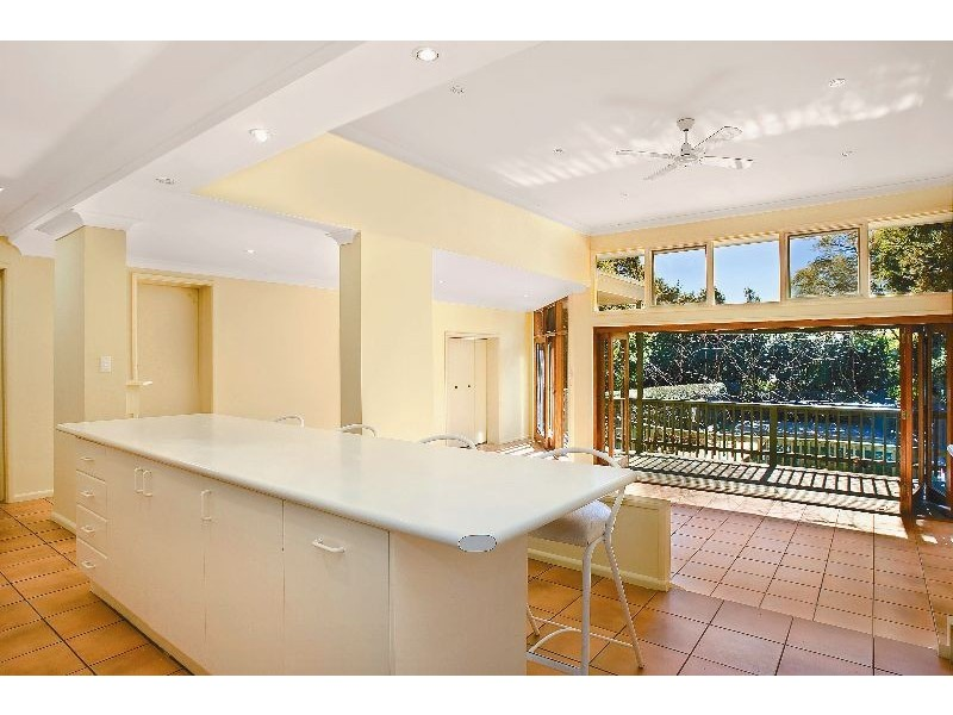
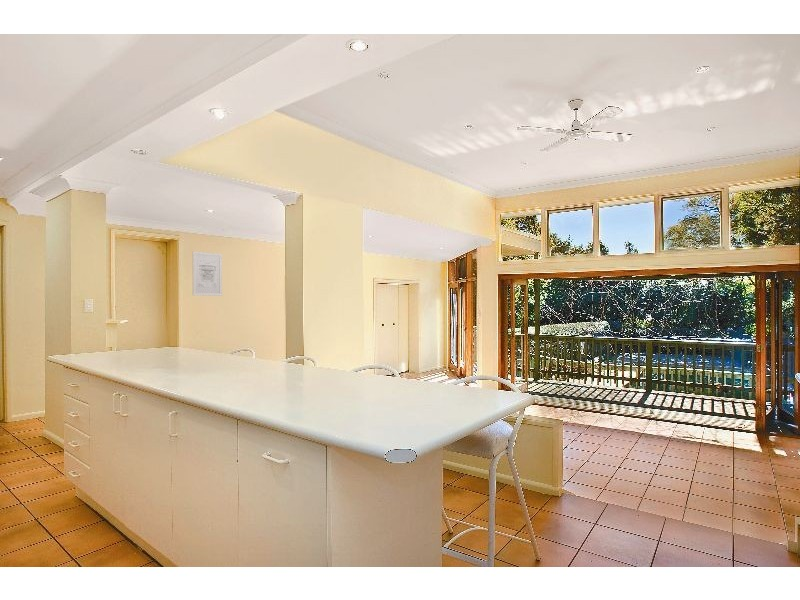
+ wall art (207, 274)
